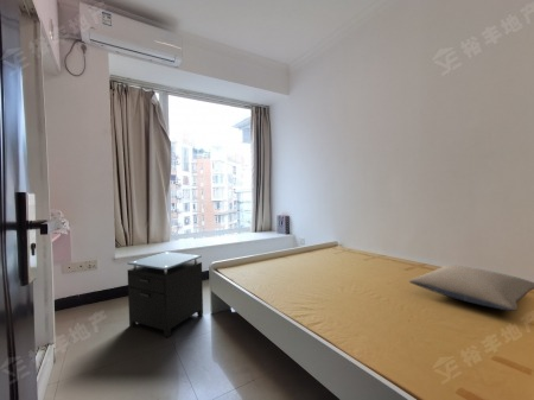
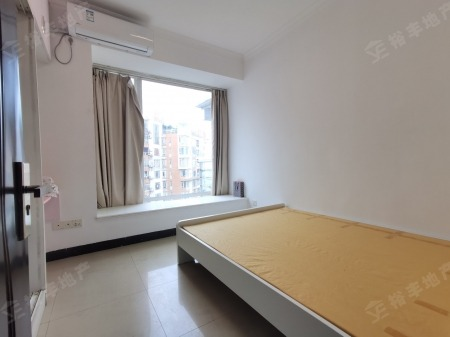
- pillow (471, 282)
- nightstand (166, 288)
